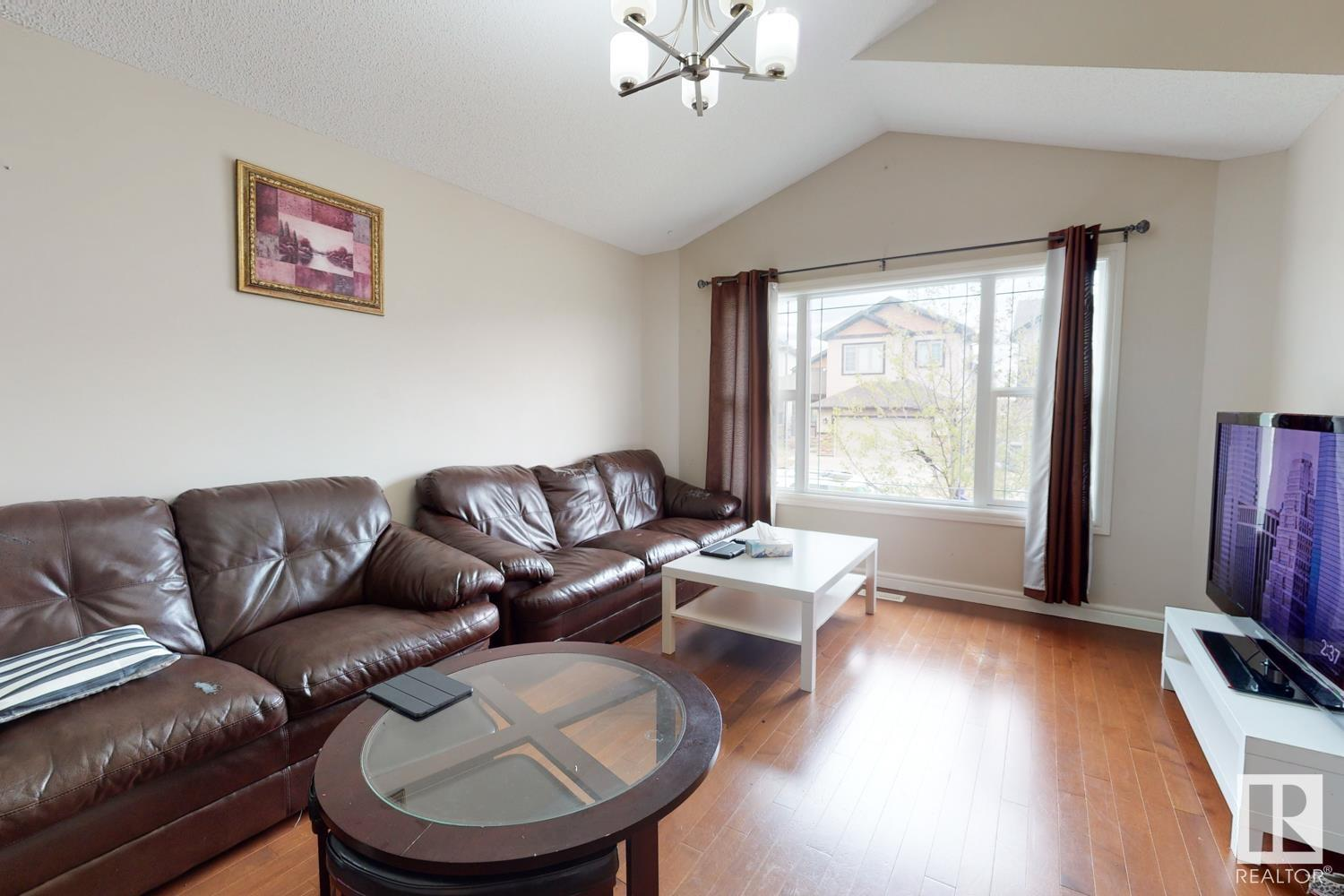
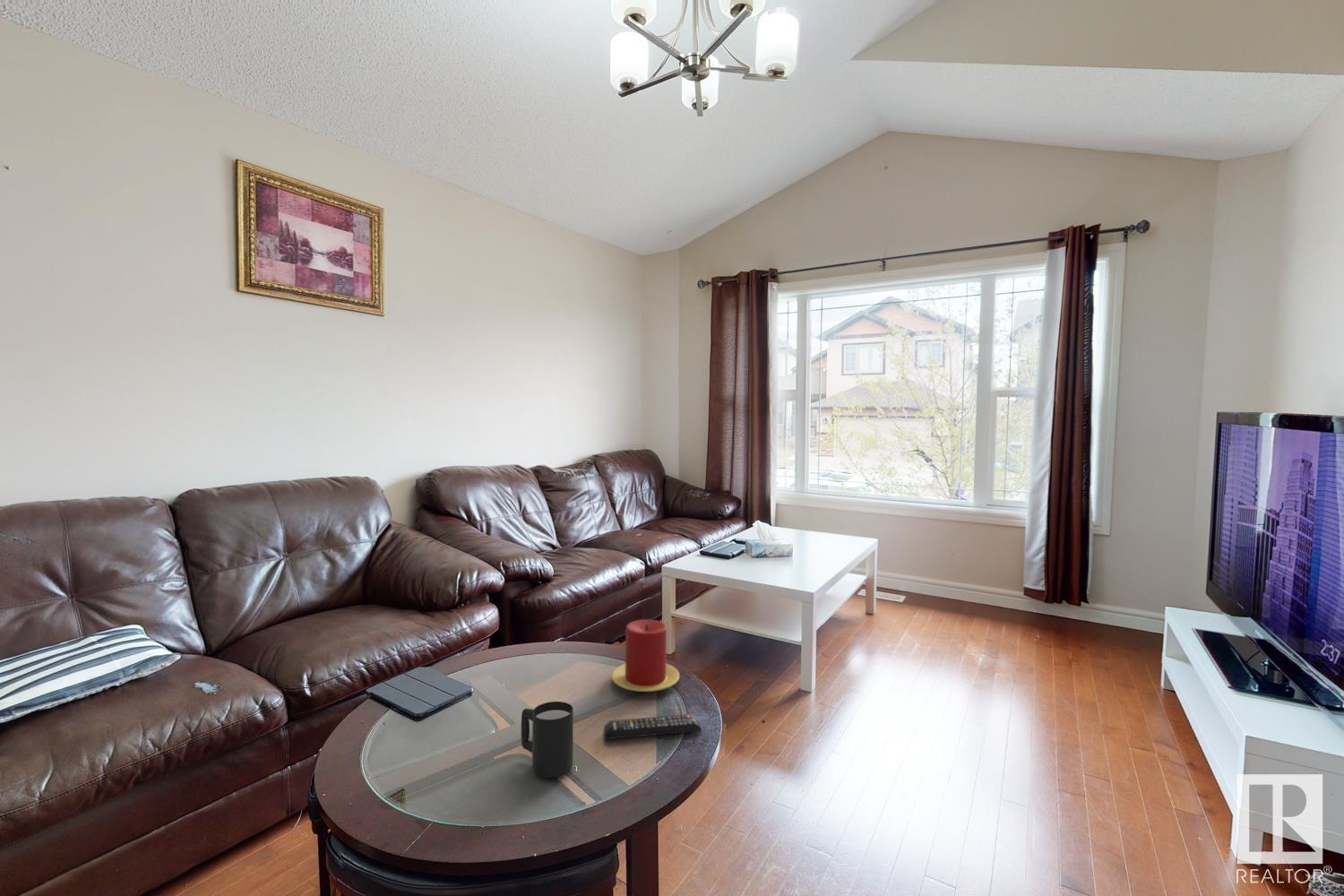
+ mug (545, 737)
+ candle (645, 653)
+ remote control (652, 727)
